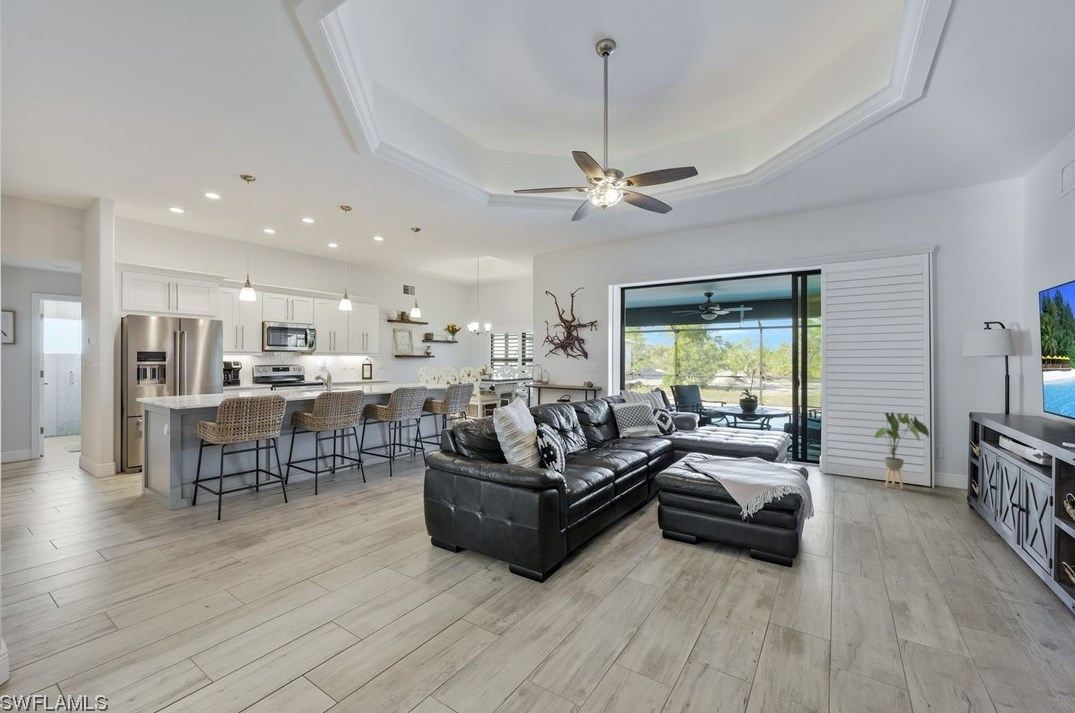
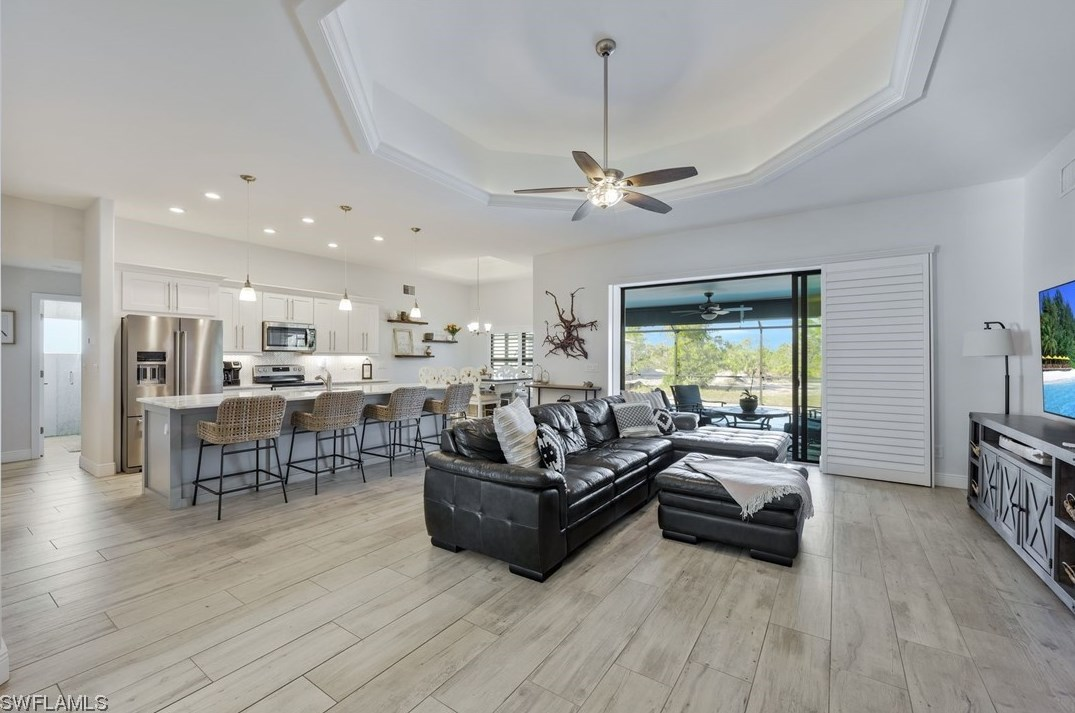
- house plant (896, 448)
